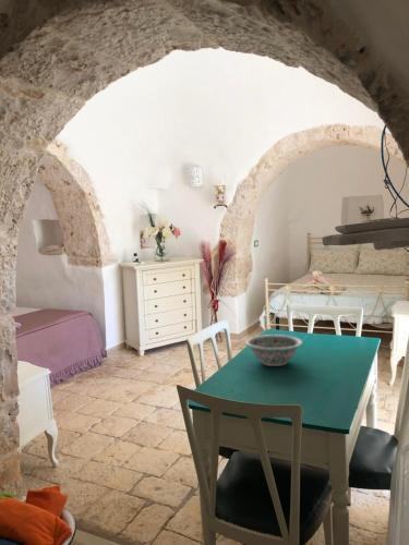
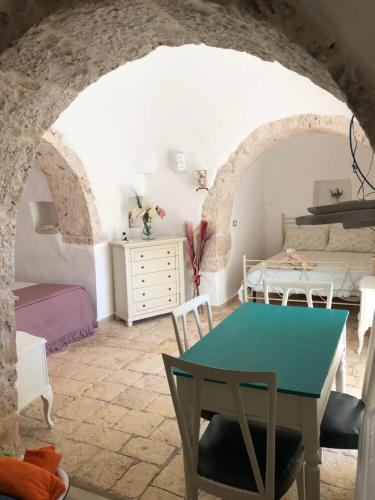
- decorative bowl (274, 352)
